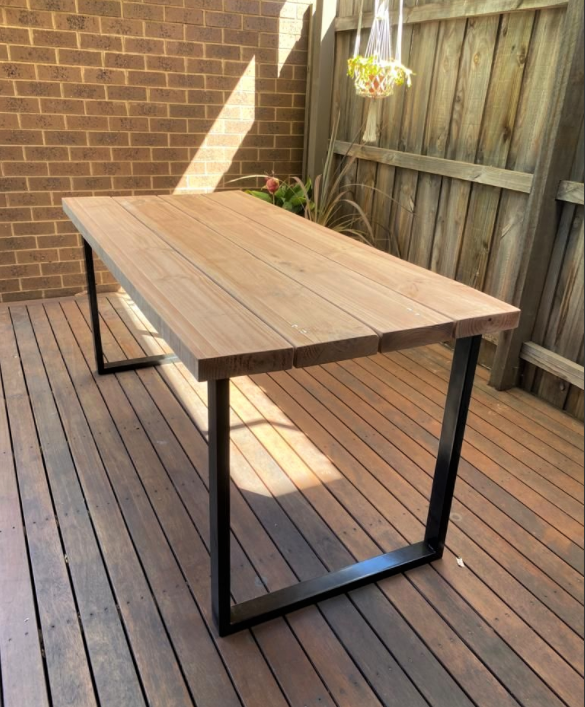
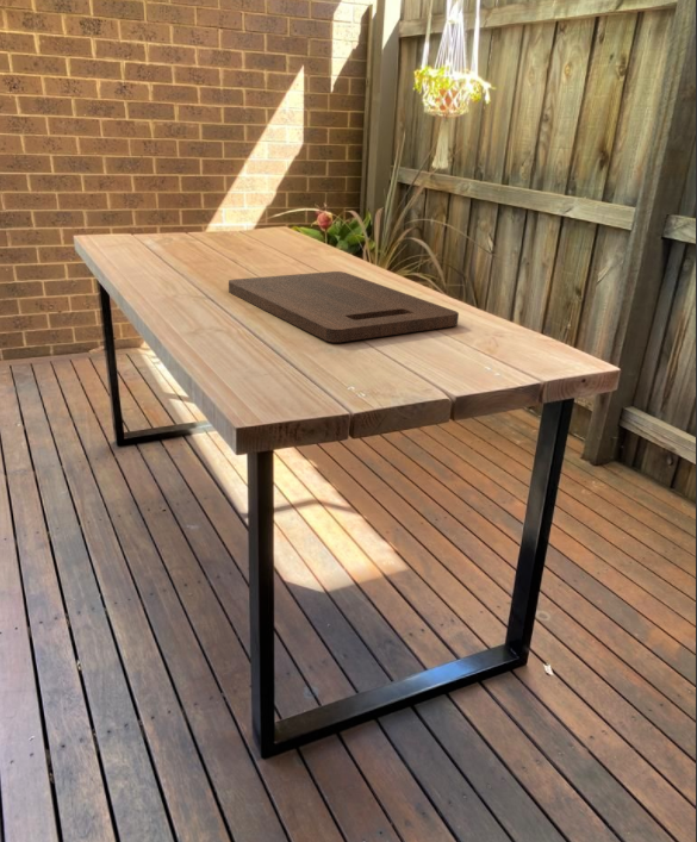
+ cutting board (336, 301)
